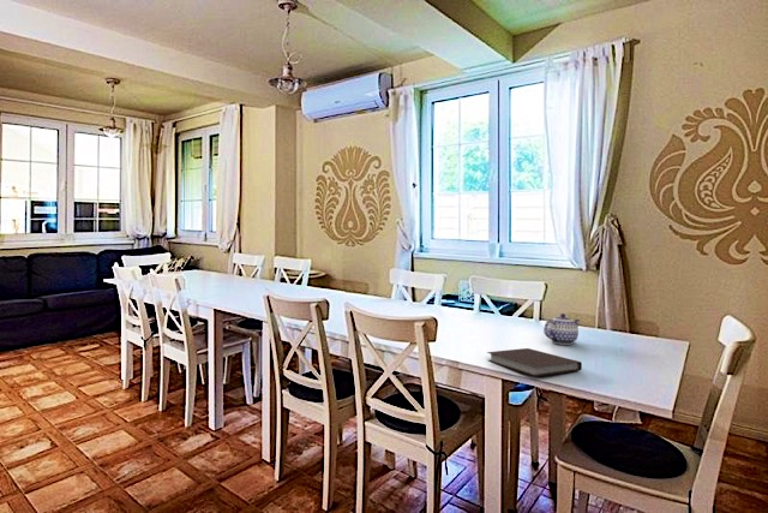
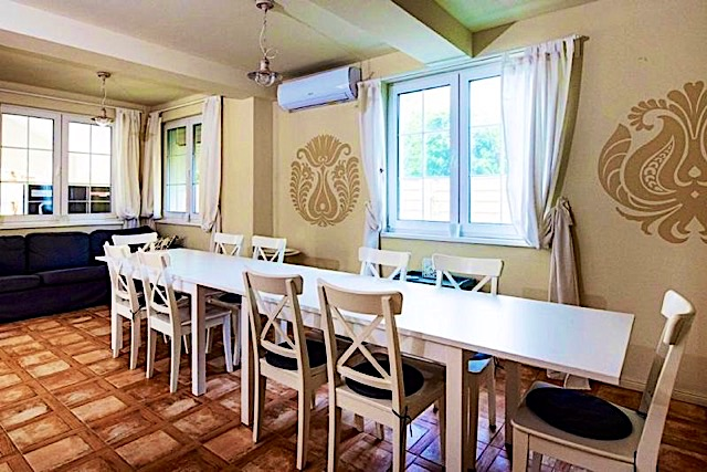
- teapot (562, 328)
- notebook (532, 360)
